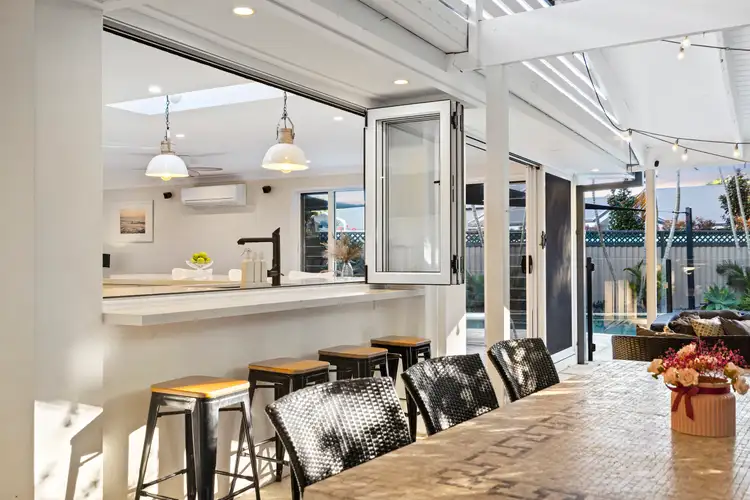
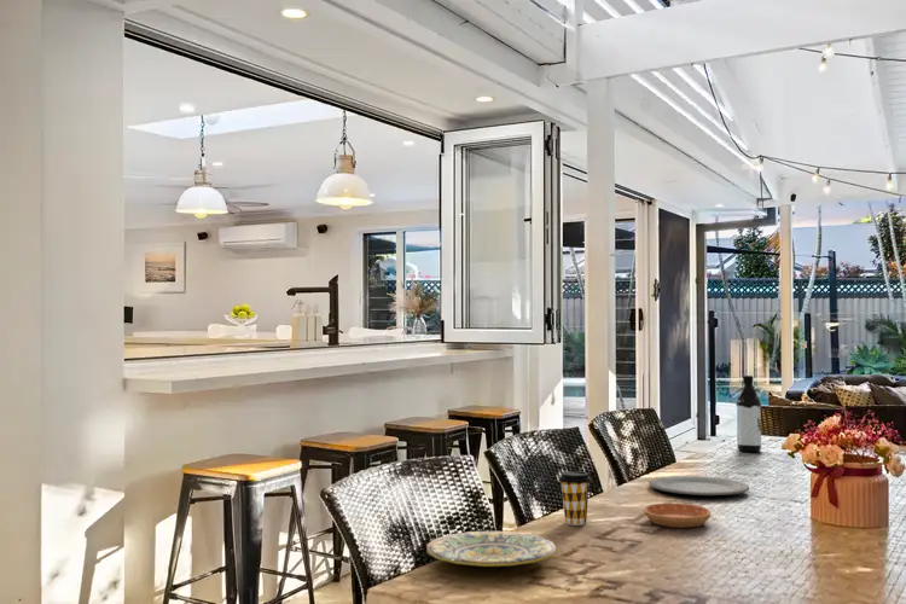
+ coffee cup (575, 498)
+ plate (698, 487)
+ plate (490, 553)
+ saucer (676, 515)
+ water bottle (748, 413)
